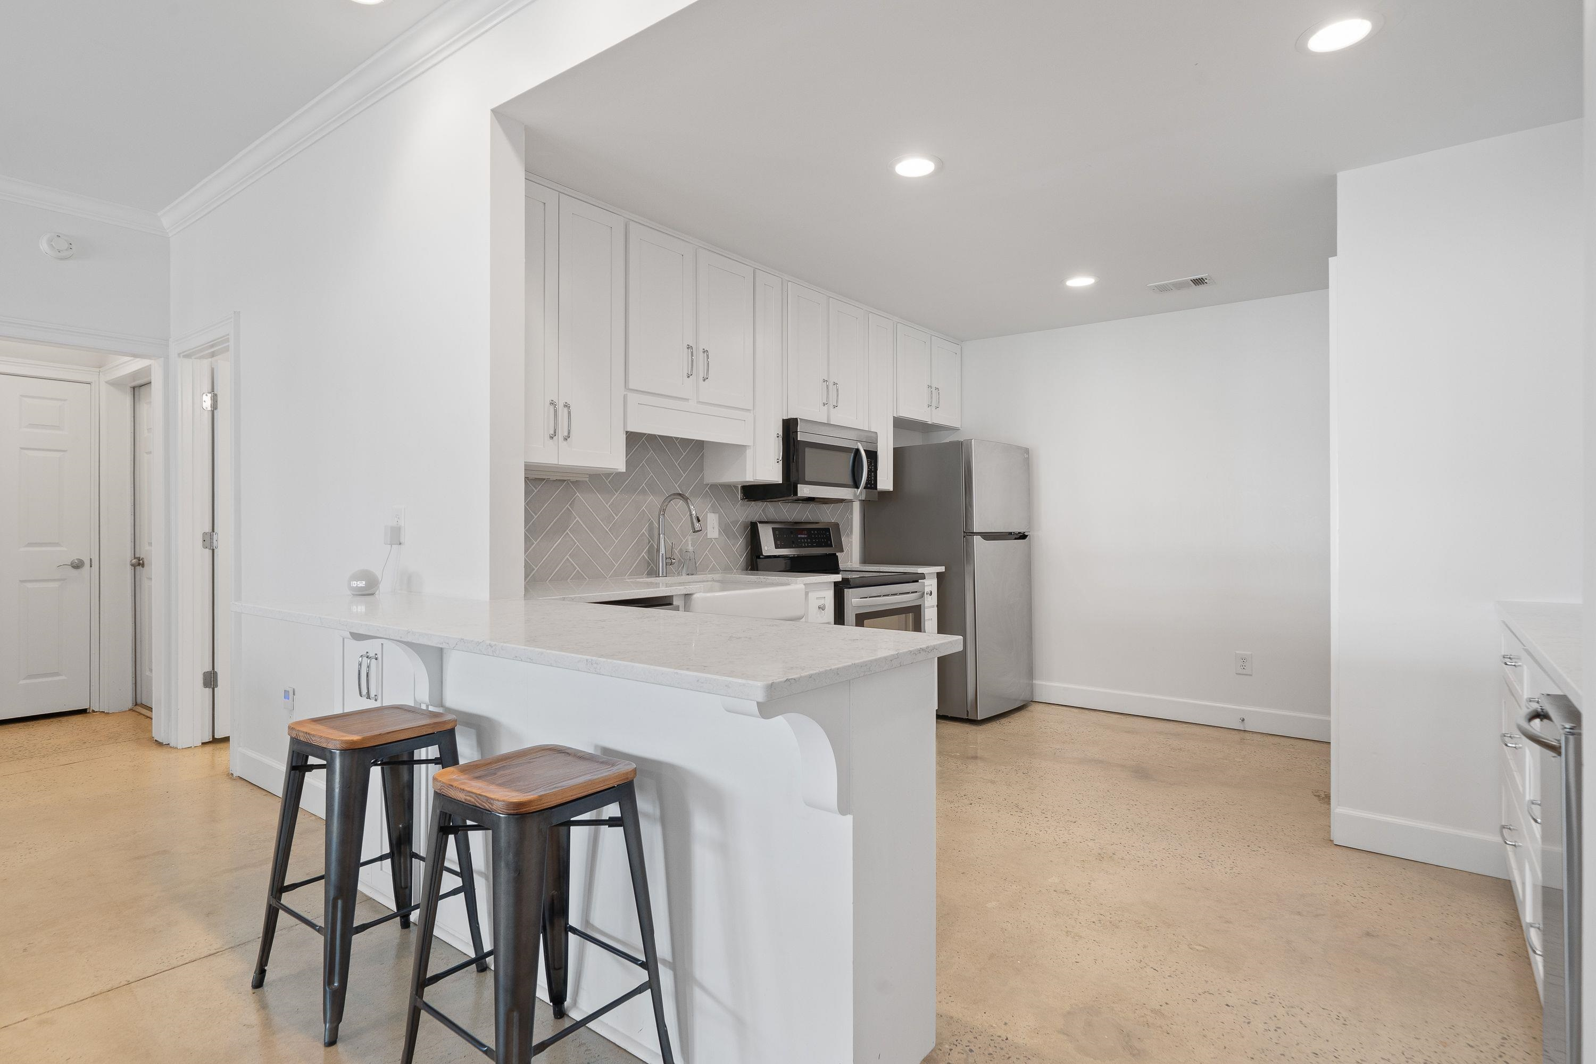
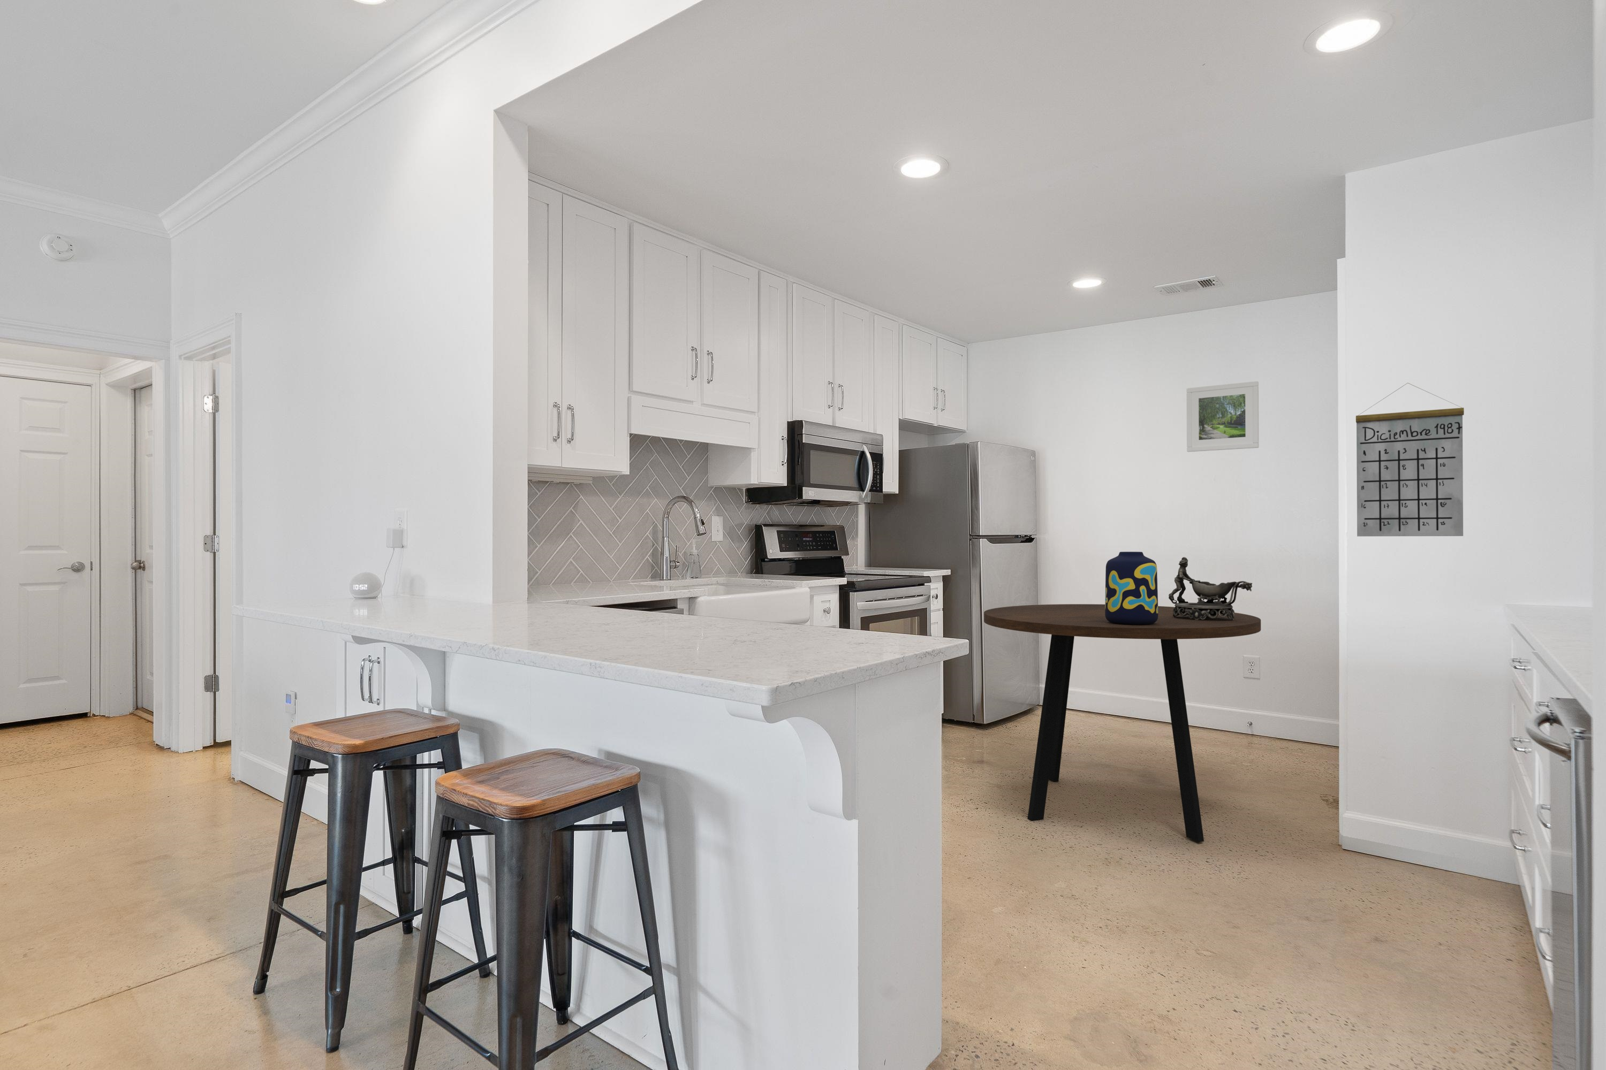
+ decorative bowl (1209, 588)
+ dining table (1066, 706)
+ calendar (1409, 459)
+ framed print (1221, 417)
+ vase (1132, 586)
